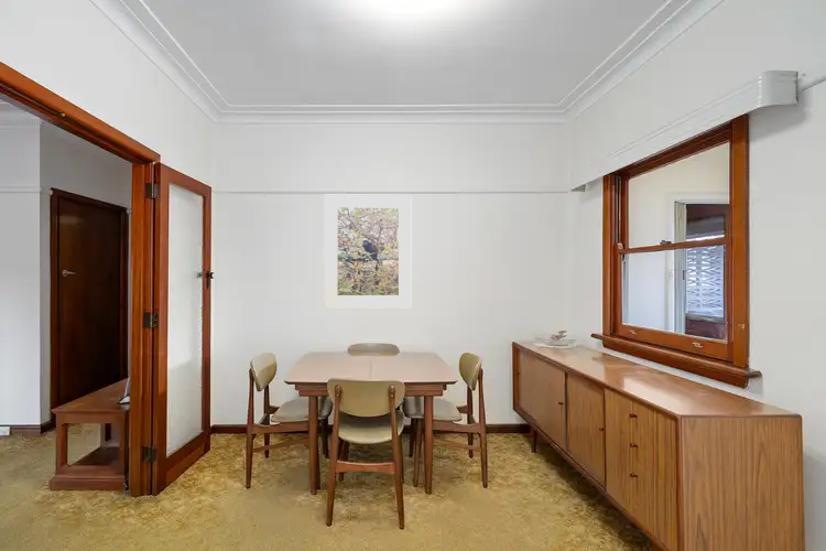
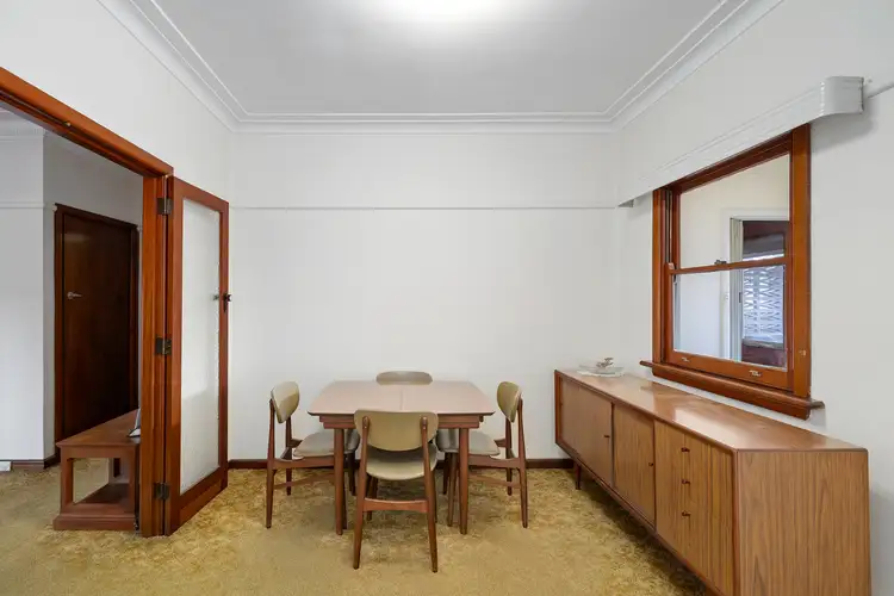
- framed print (368, 251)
